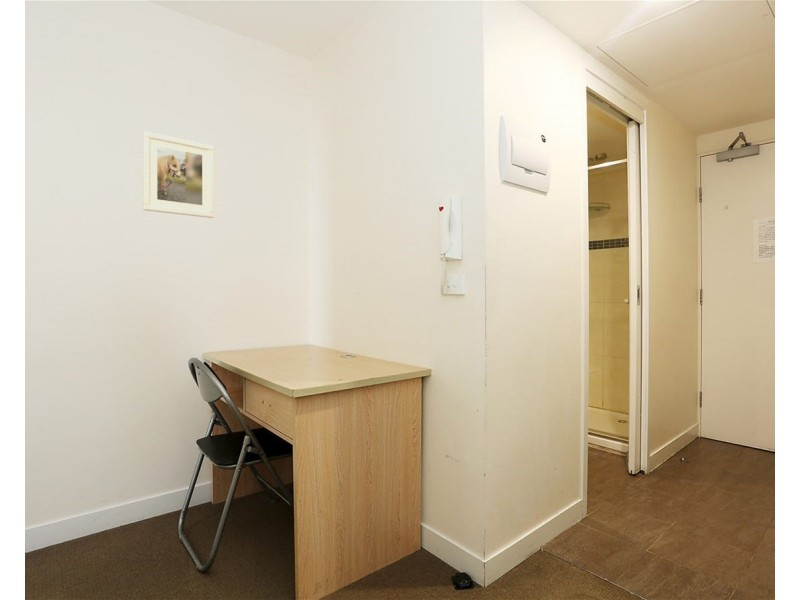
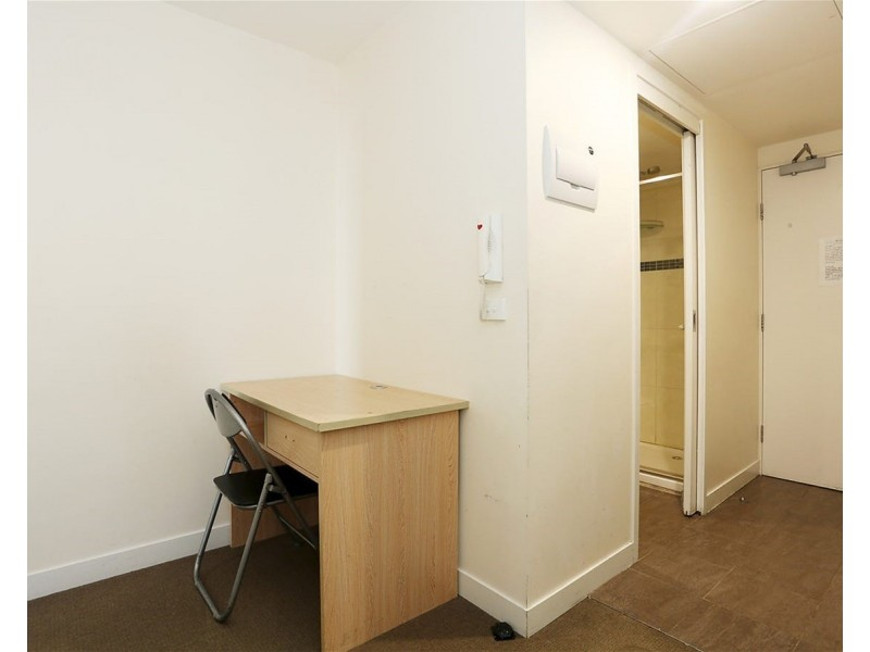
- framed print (180, 176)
